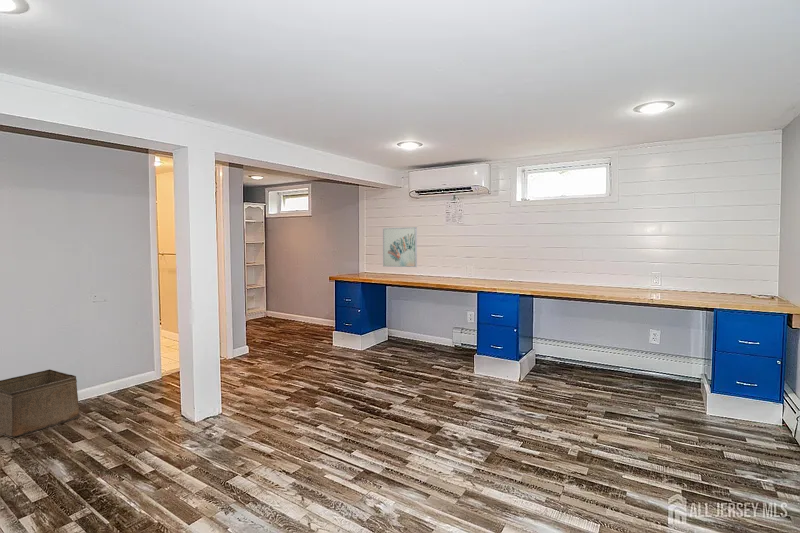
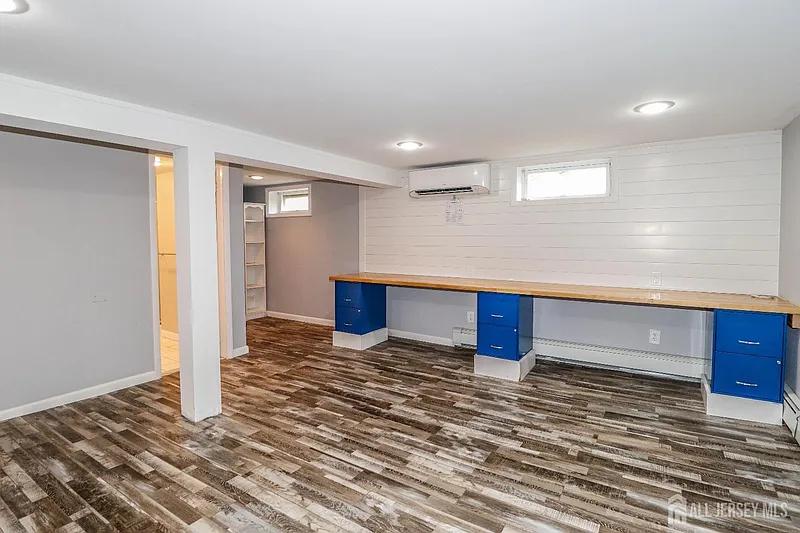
- storage bin (32, 400)
- wall art (399, 247)
